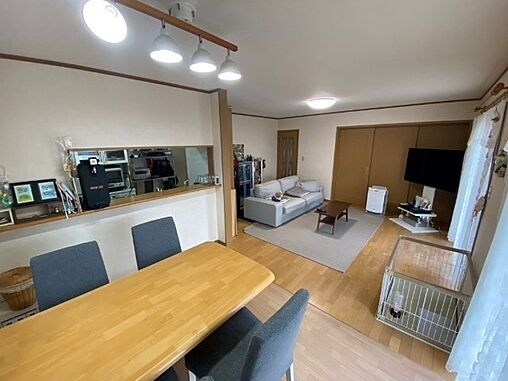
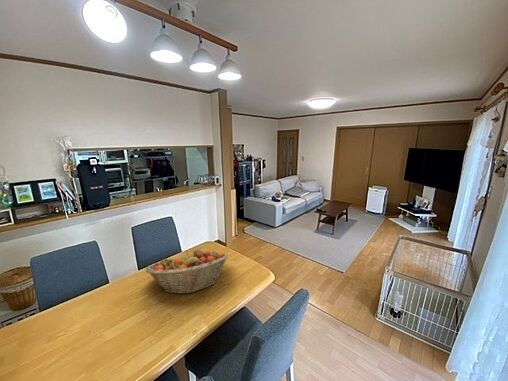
+ fruit basket (189, 267)
